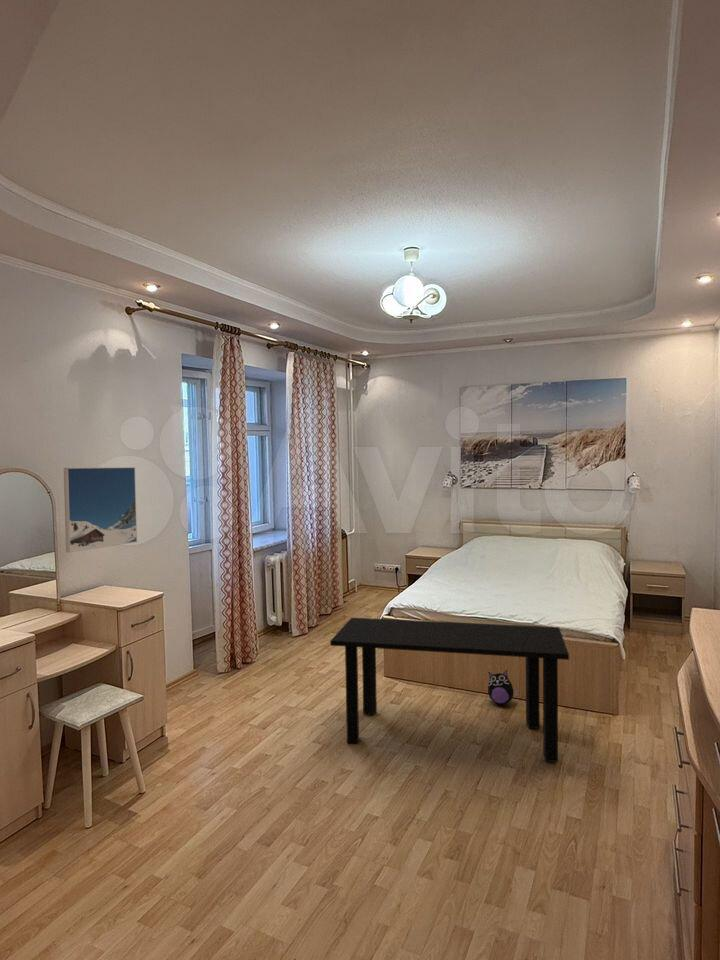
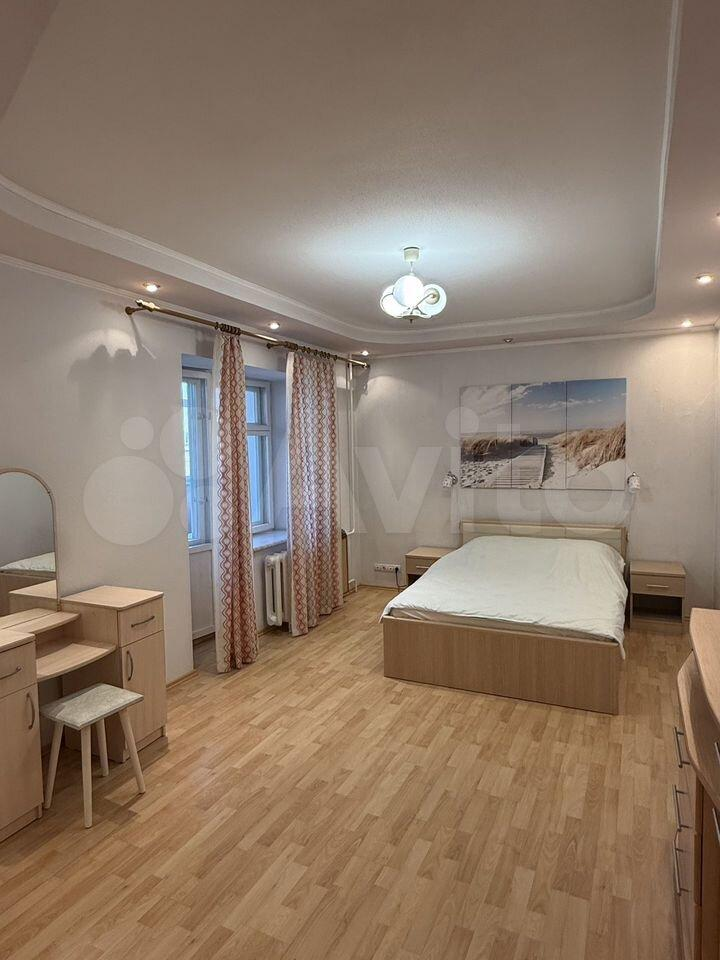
- plush toy (501, 686)
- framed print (102, 507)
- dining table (448, 652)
